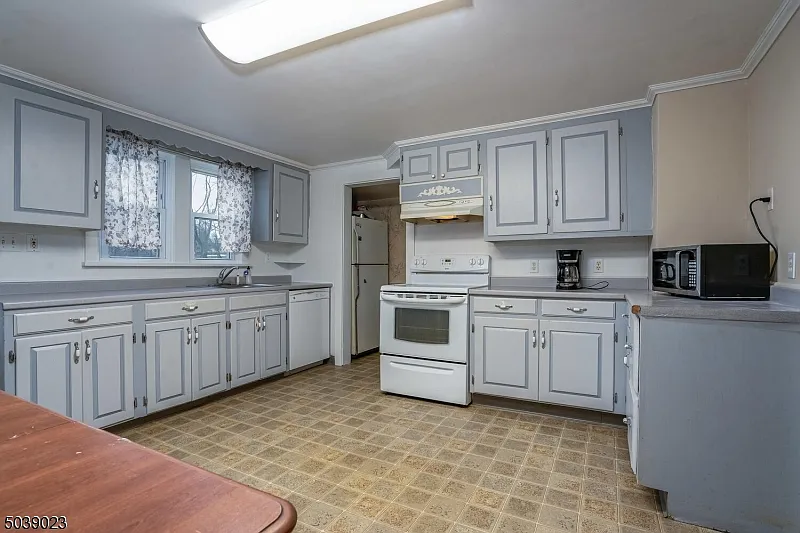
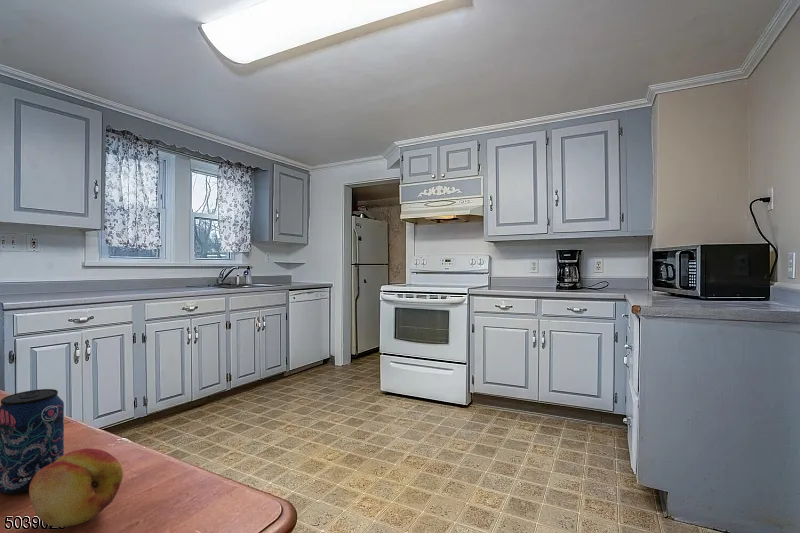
+ fruit (78, 483)
+ beverage can (30, 438)
